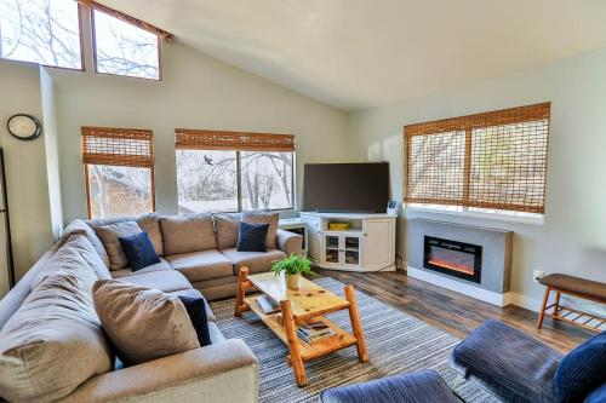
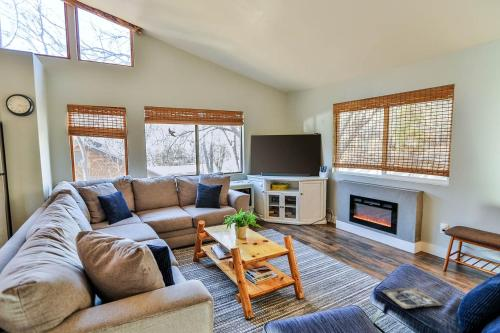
+ magazine (410, 297)
